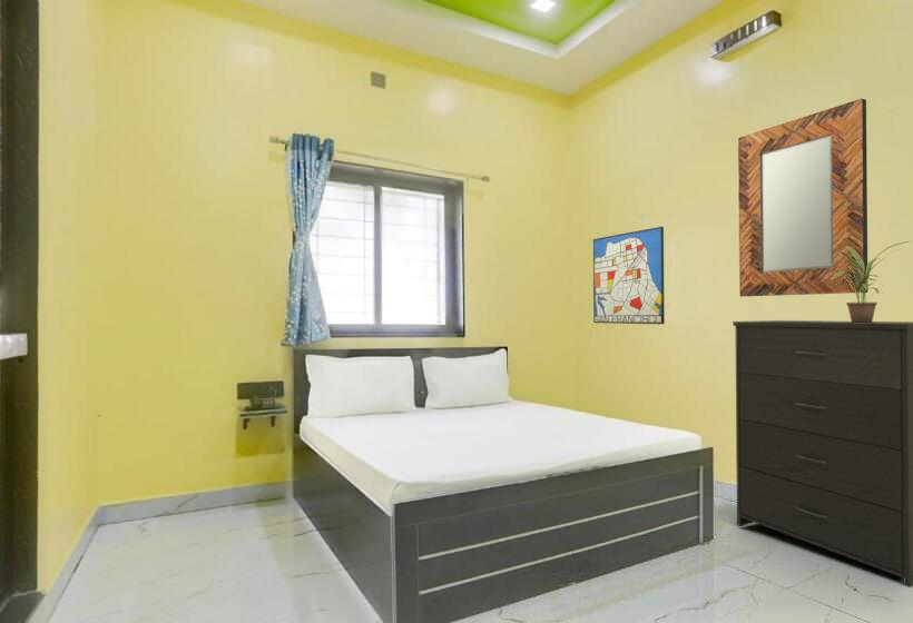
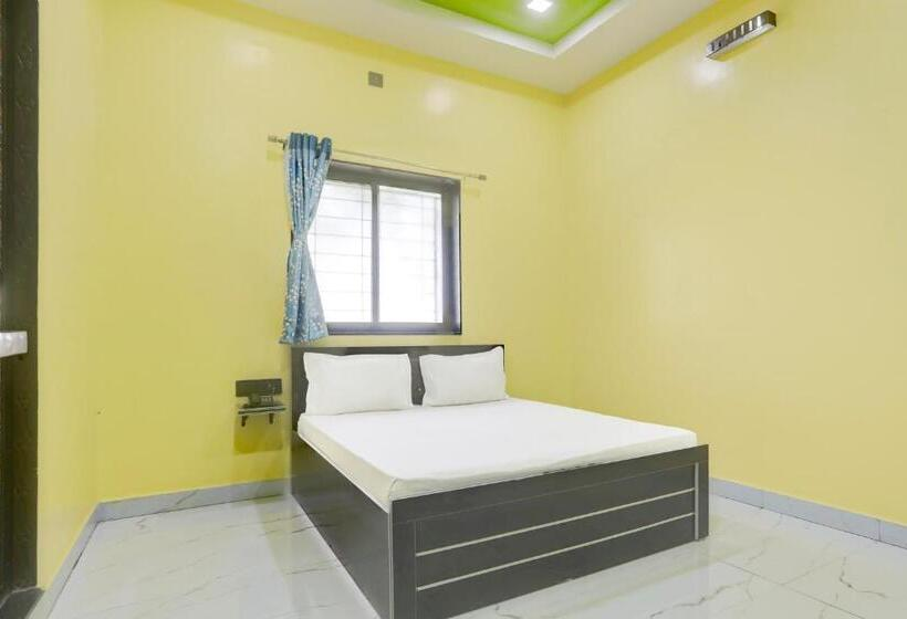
- wall art (626, 278)
- potted plant (866, 280)
- dresser (832, 433)
- home mirror (796, 207)
